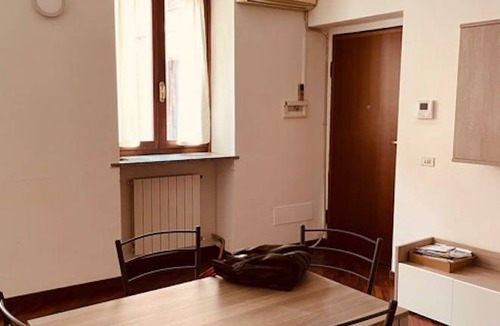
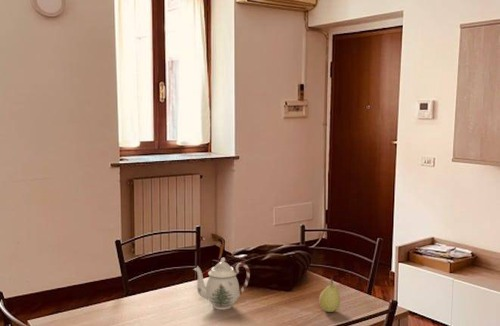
+ teapot (221, 282)
+ fruit (329, 294)
